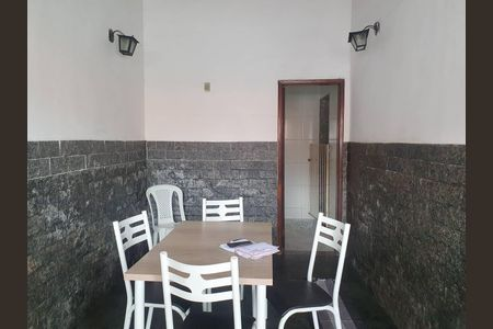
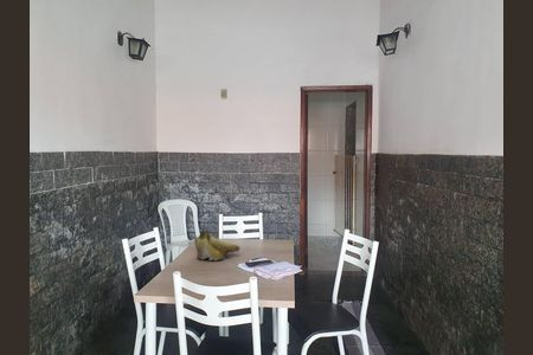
+ fruit (217, 243)
